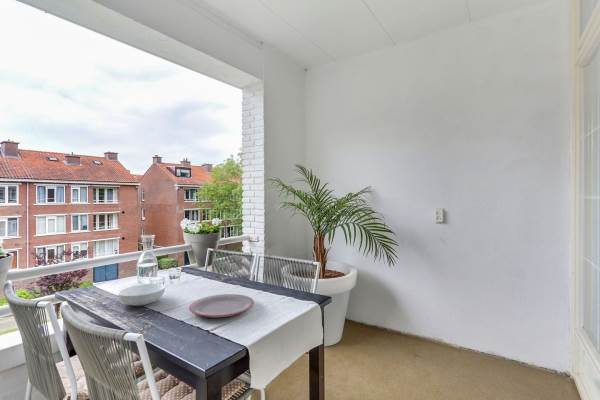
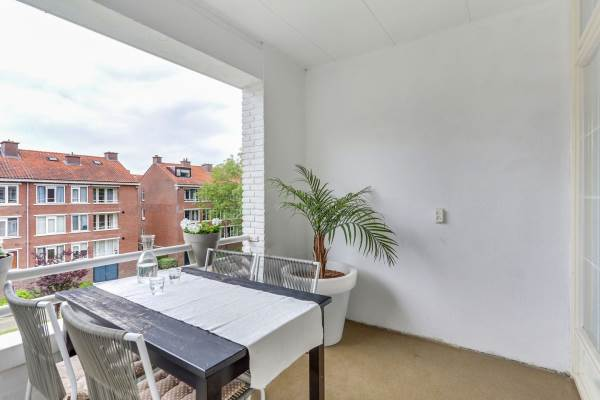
- plate (222, 306)
- serving bowl (142, 295)
